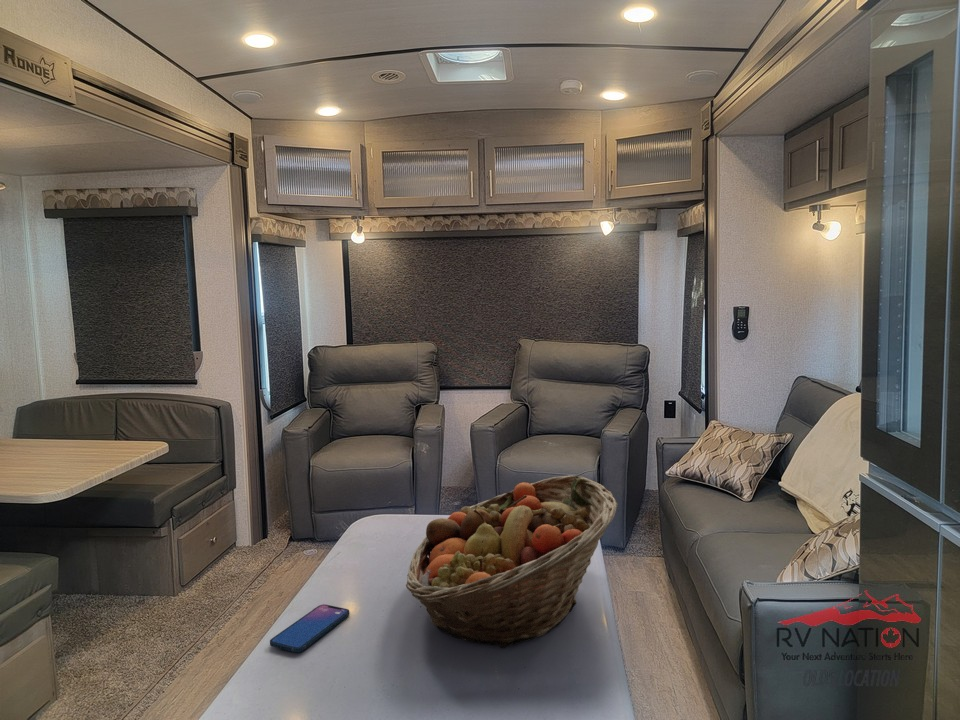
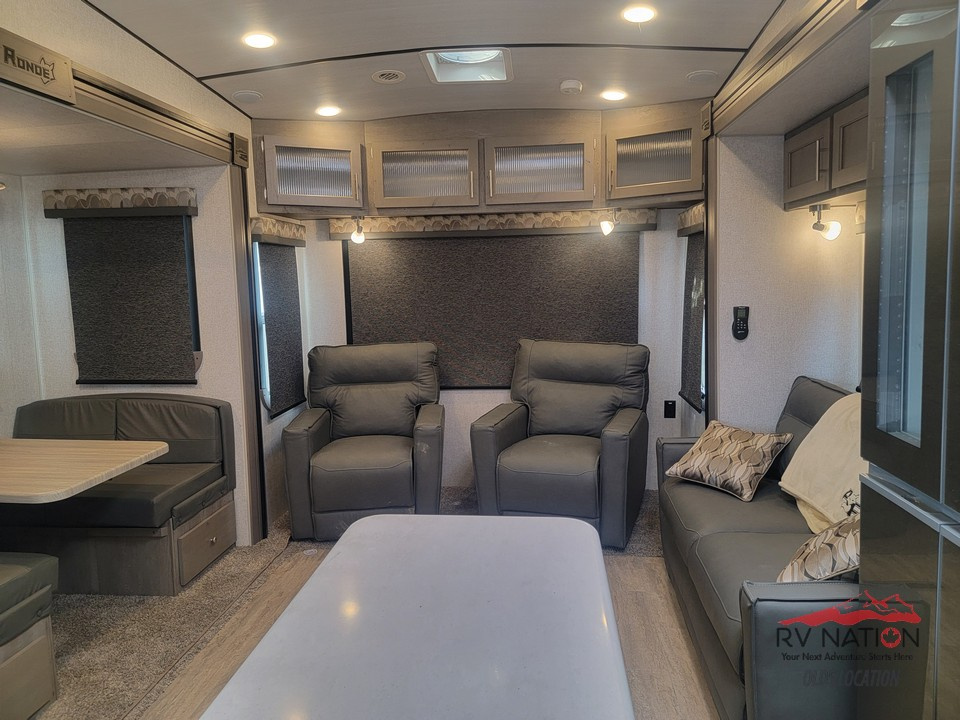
- fruit basket (511, 548)
- smartphone (311, 626)
